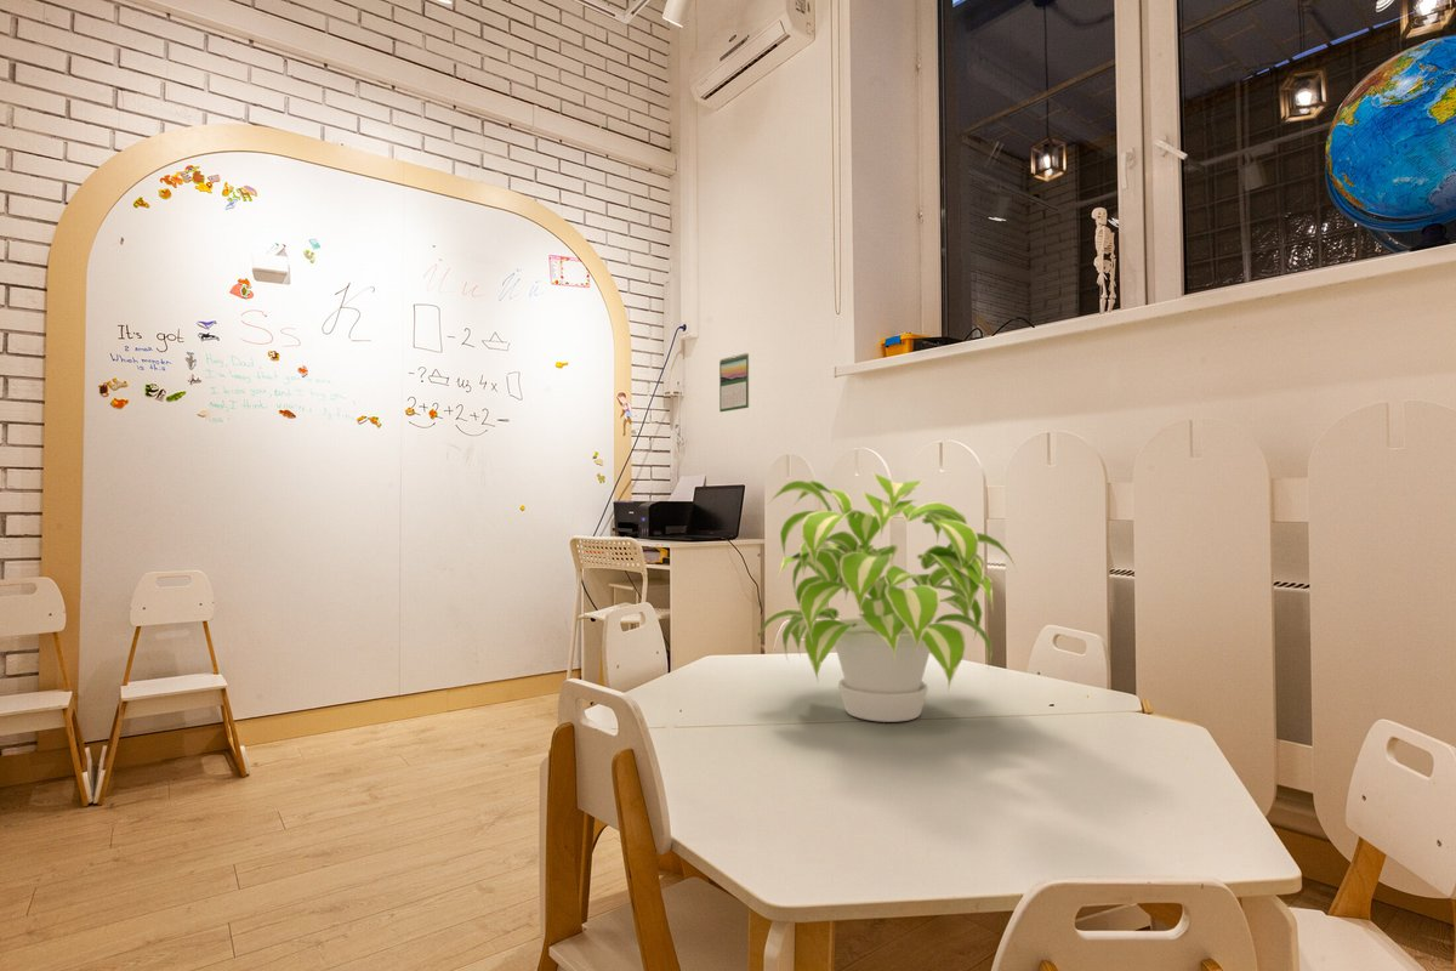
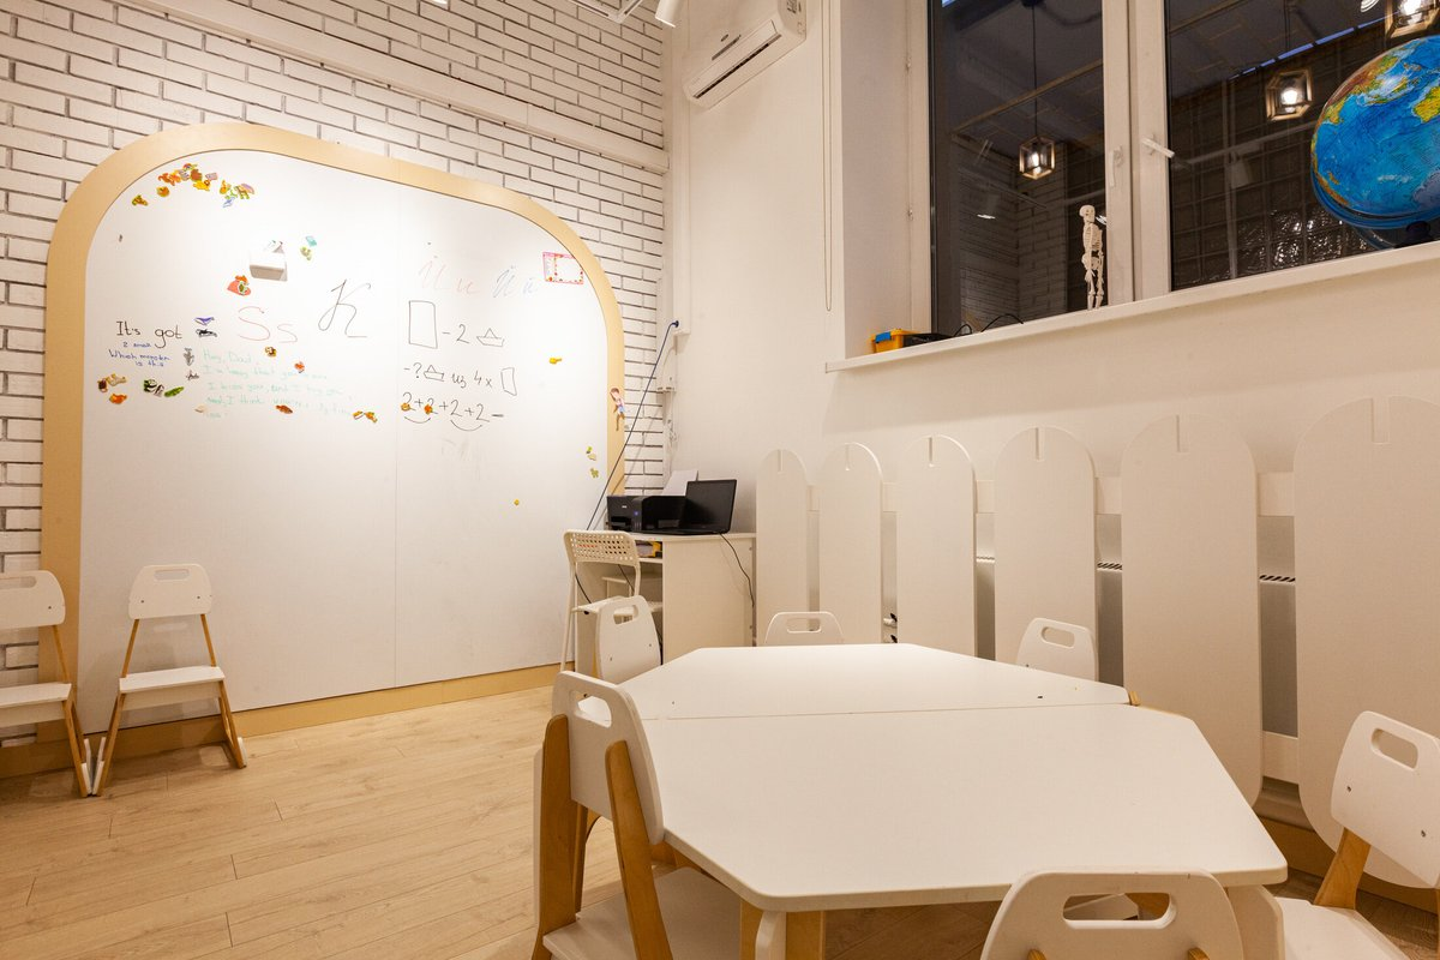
- calendar (733, 382)
- plant (880, 594)
